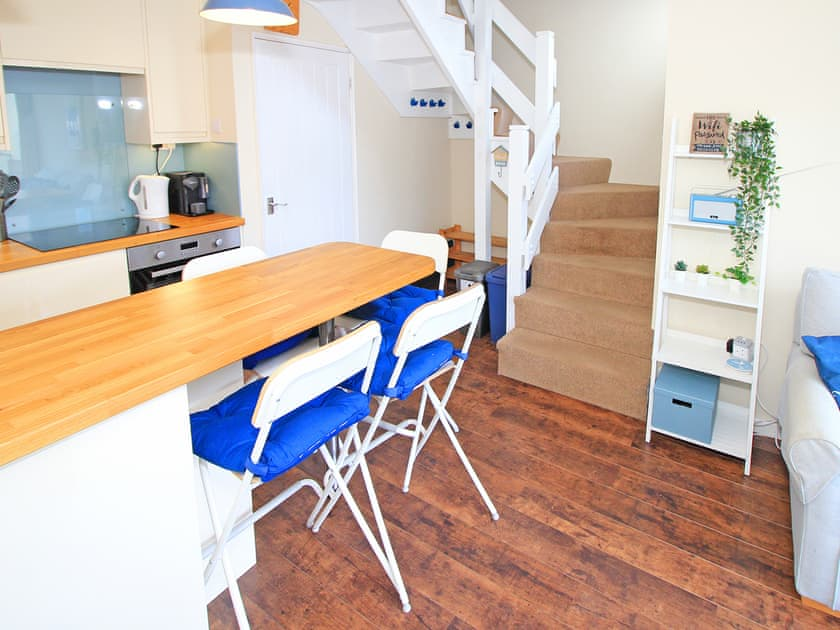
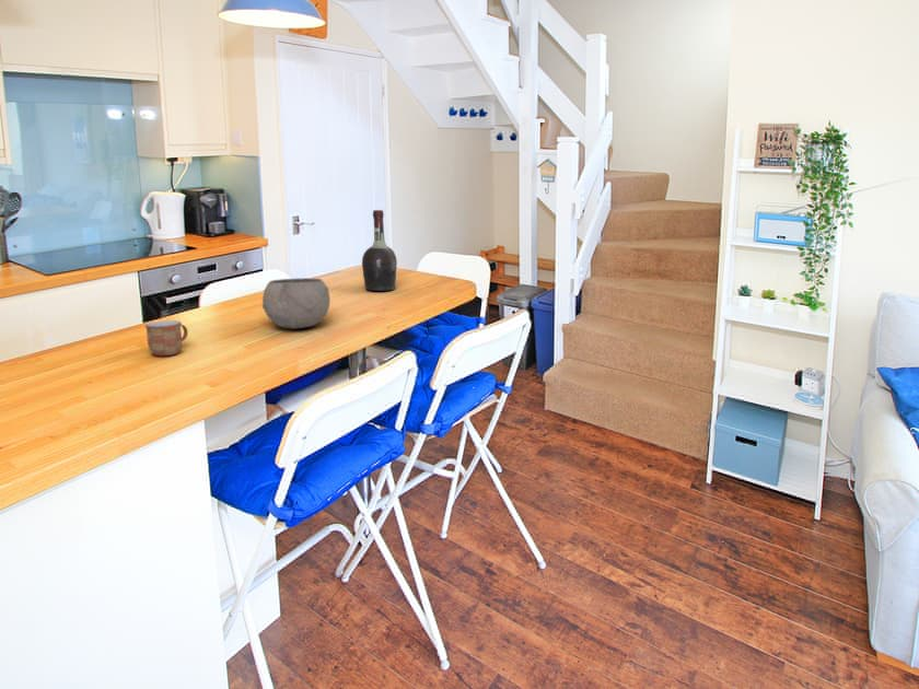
+ cognac bottle (379, 249)
+ bowl (296, 303)
+ mug (168, 337)
